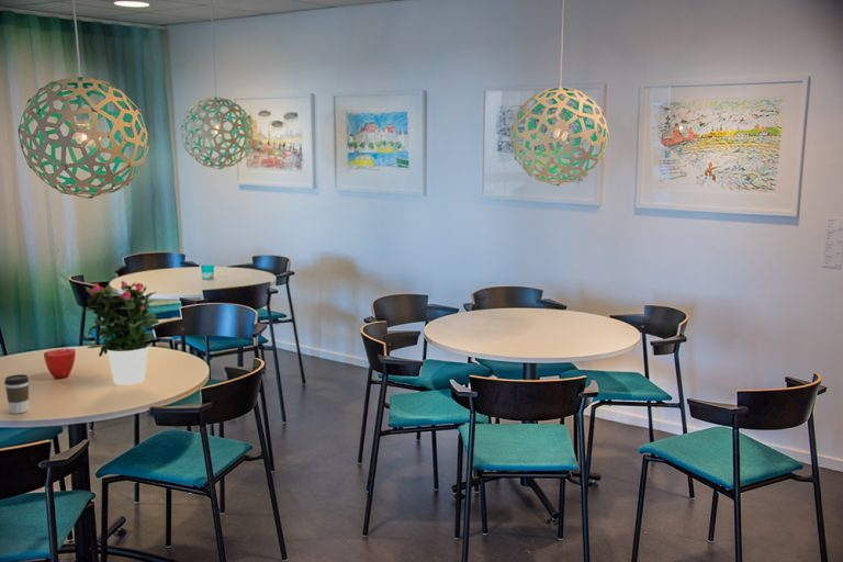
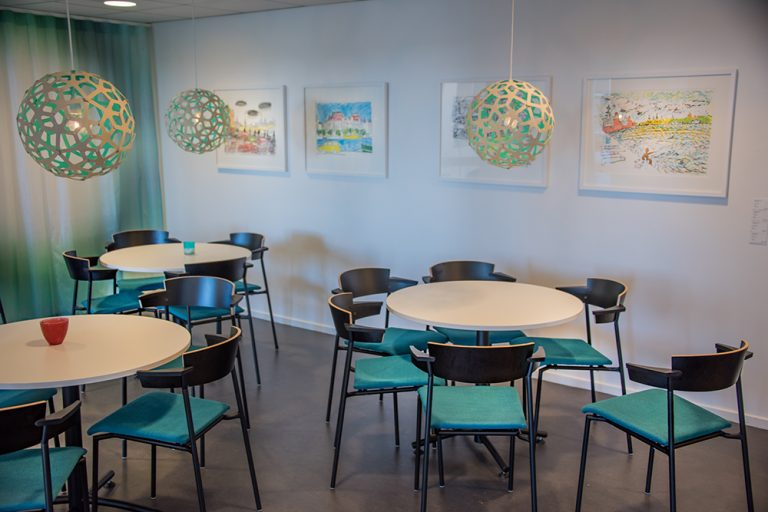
- potted flower (123, 331)
- coffee cup (18, 394)
